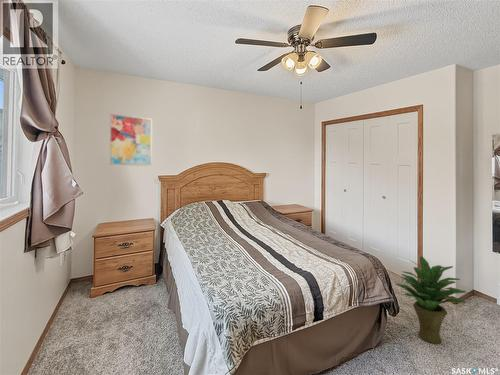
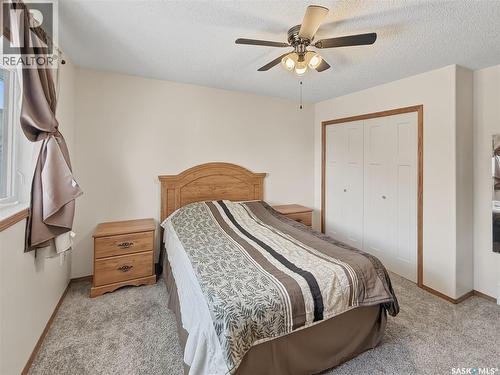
- potted plant (430, 299)
- wall art (131, 140)
